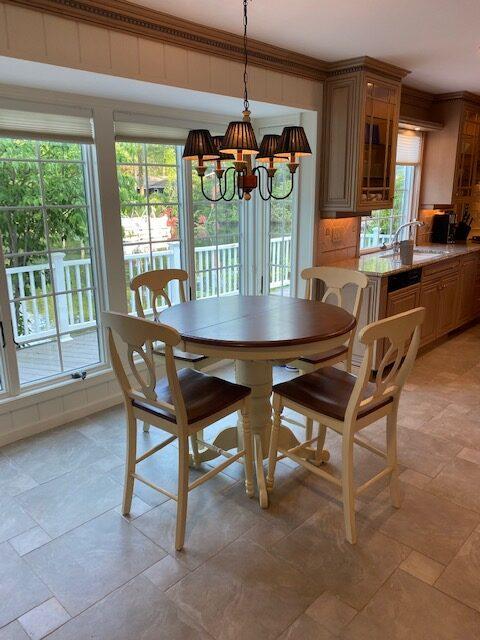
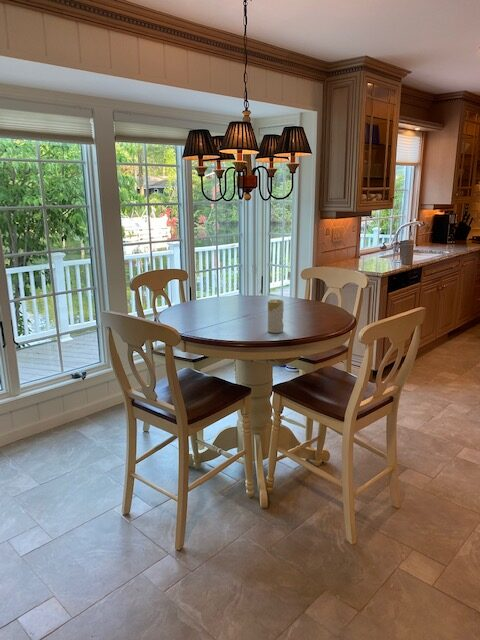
+ candle (275, 316)
